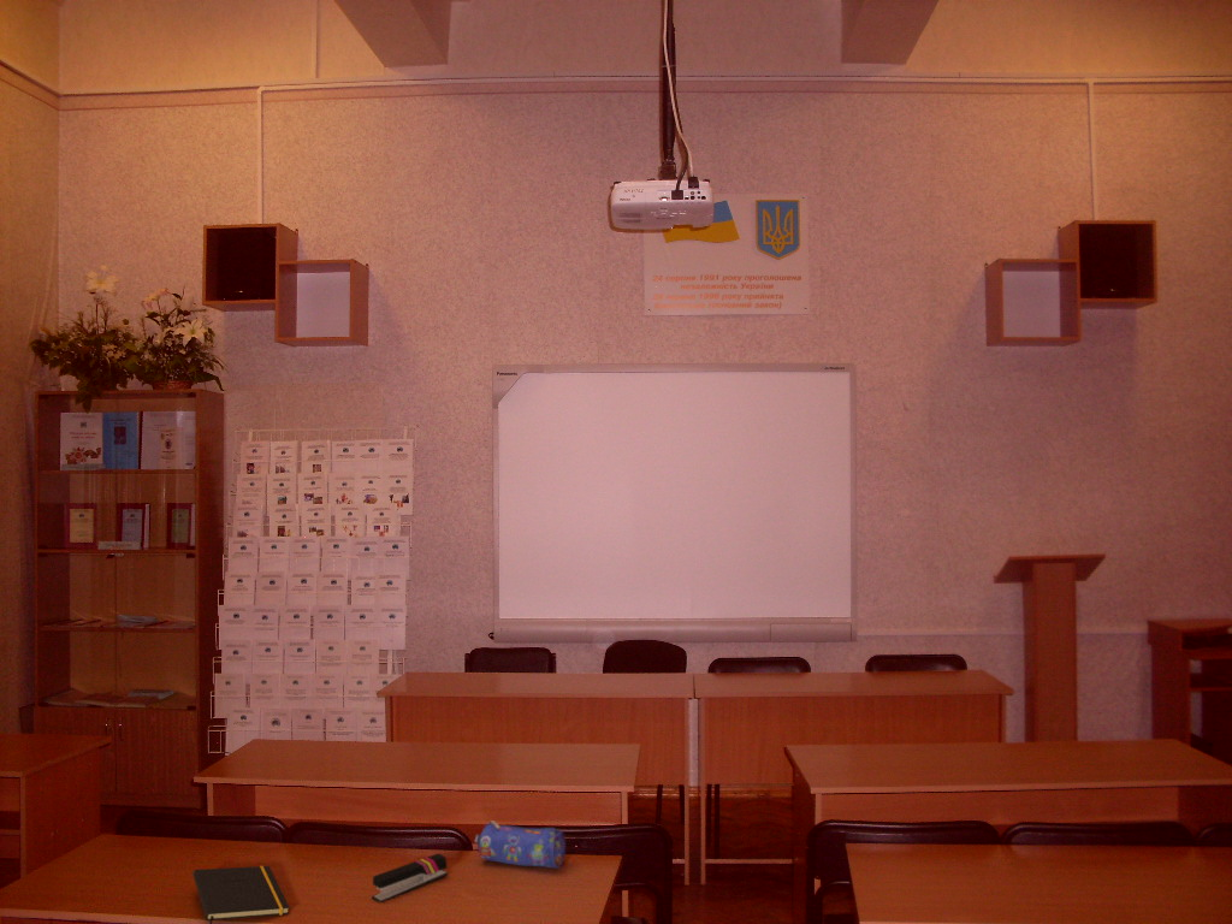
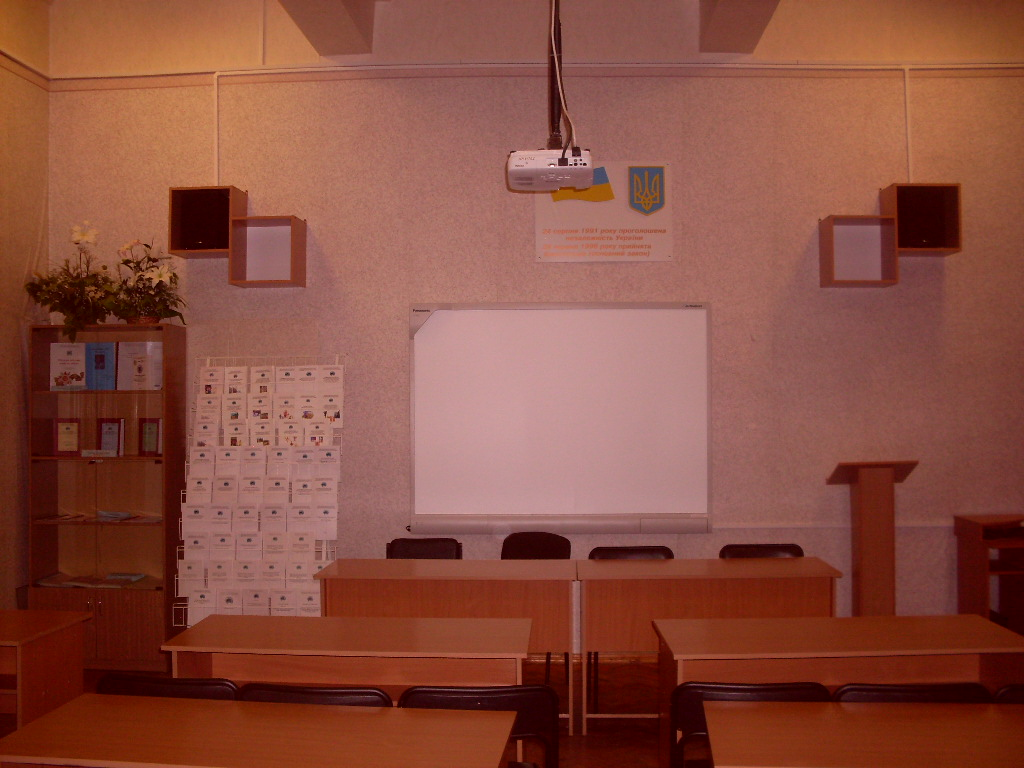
- pencil case (521, 843)
- notepad (239, 890)
- stapler (410, 875)
